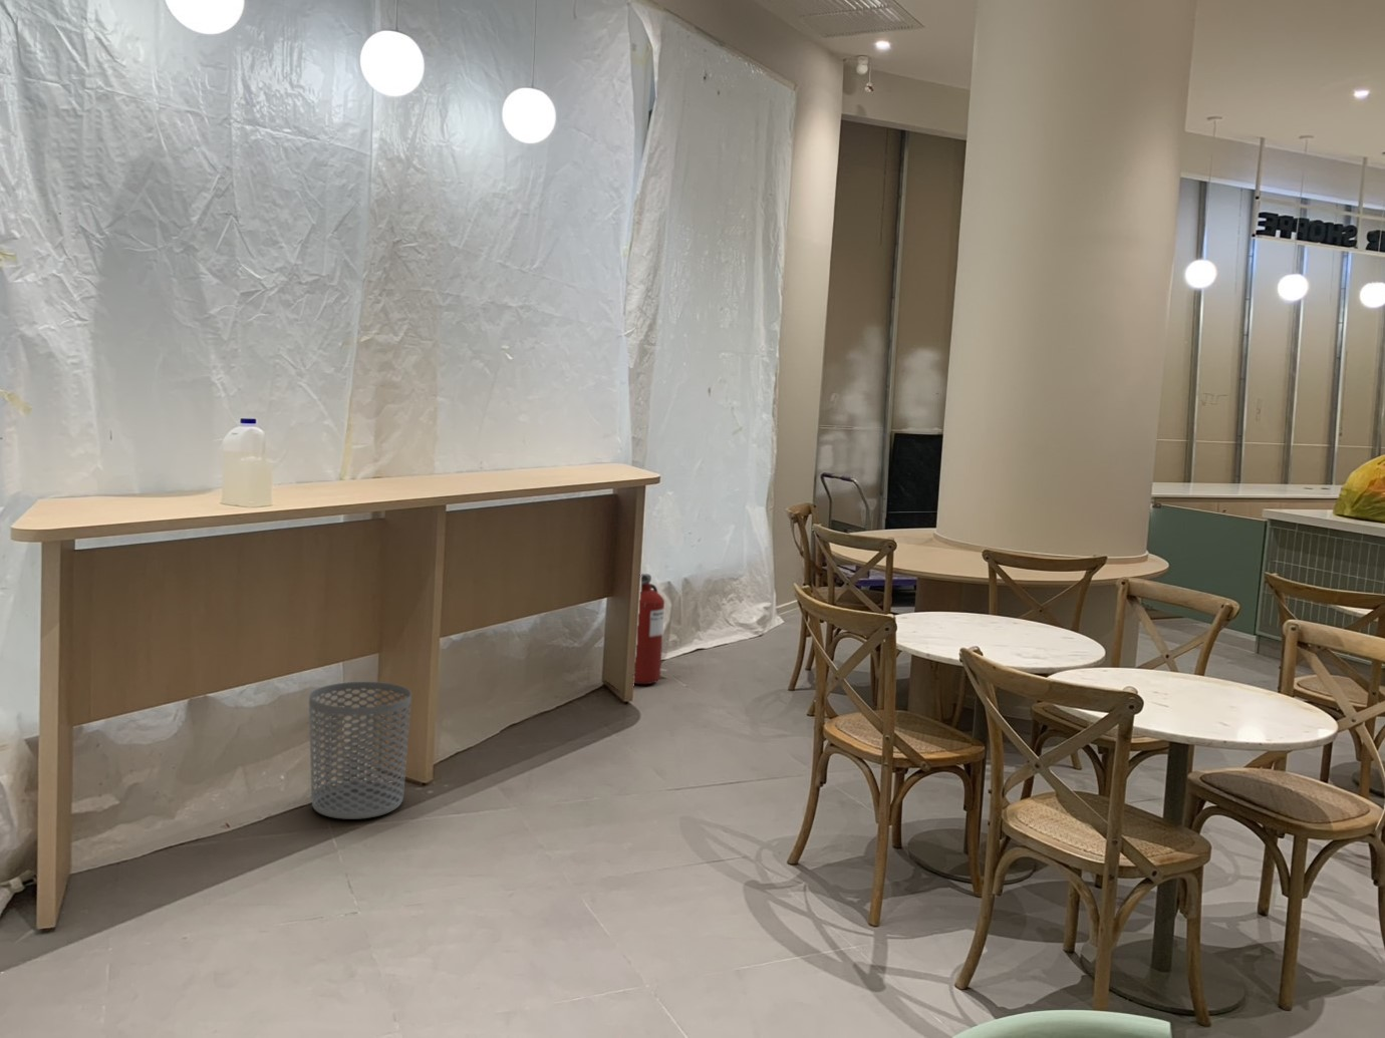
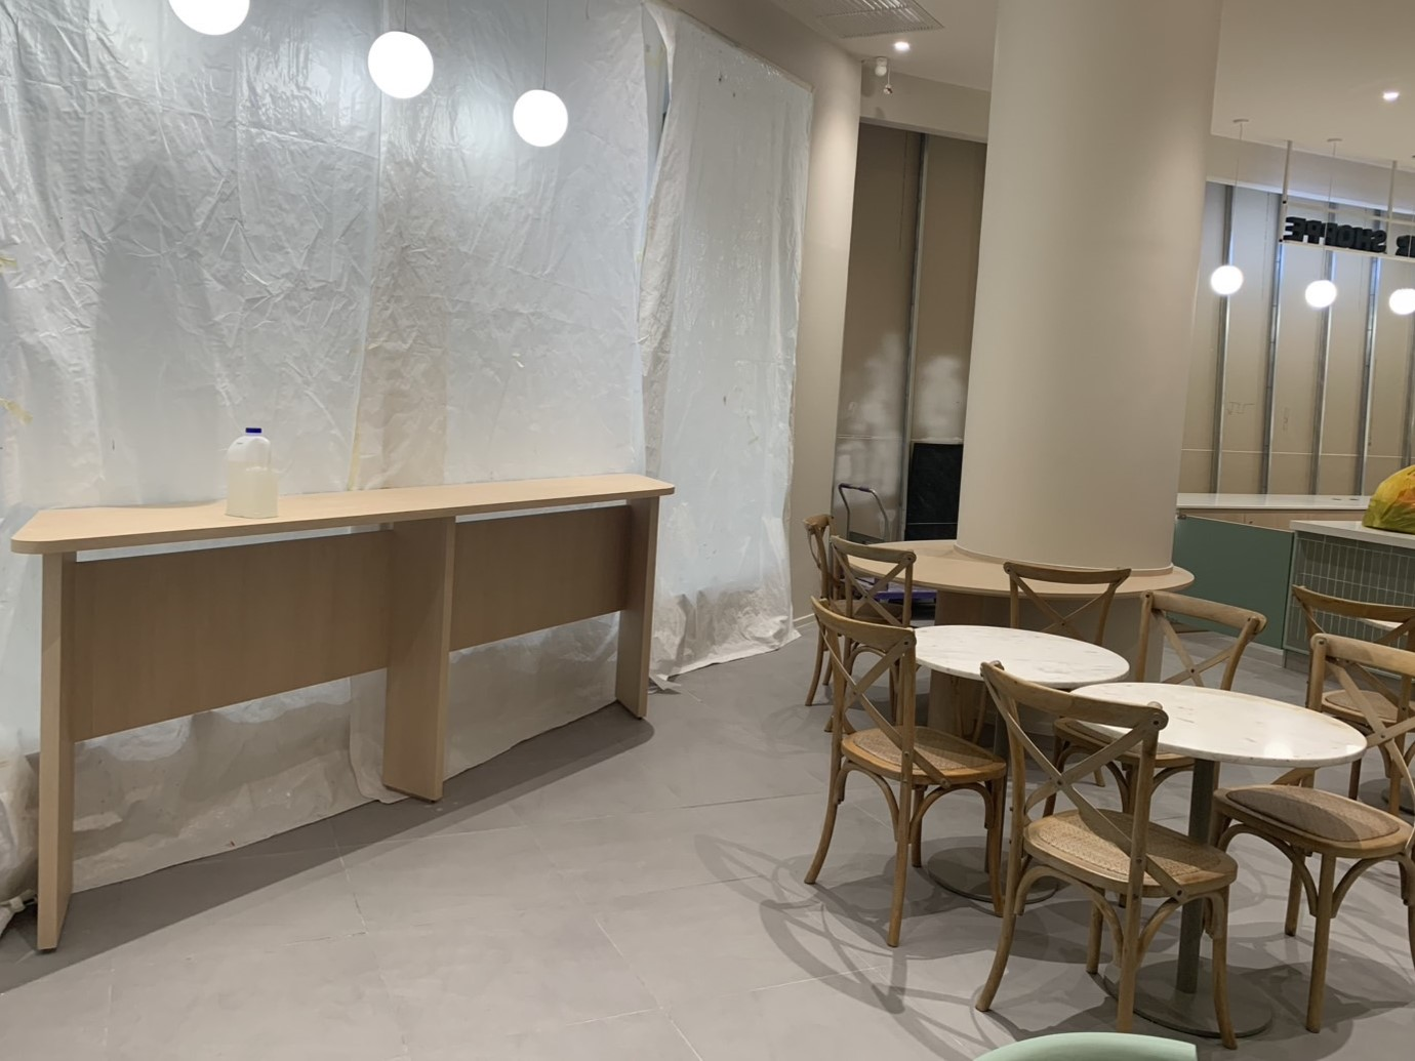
- waste bin (359, 749)
- fire extinguisher (646, 626)
